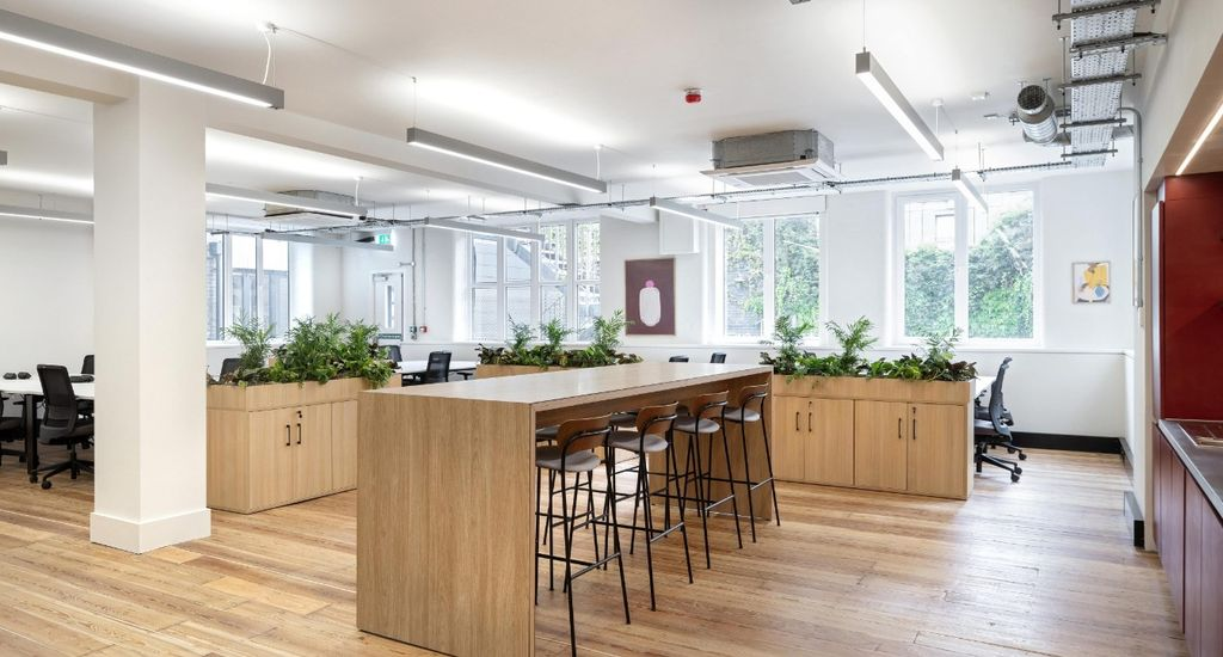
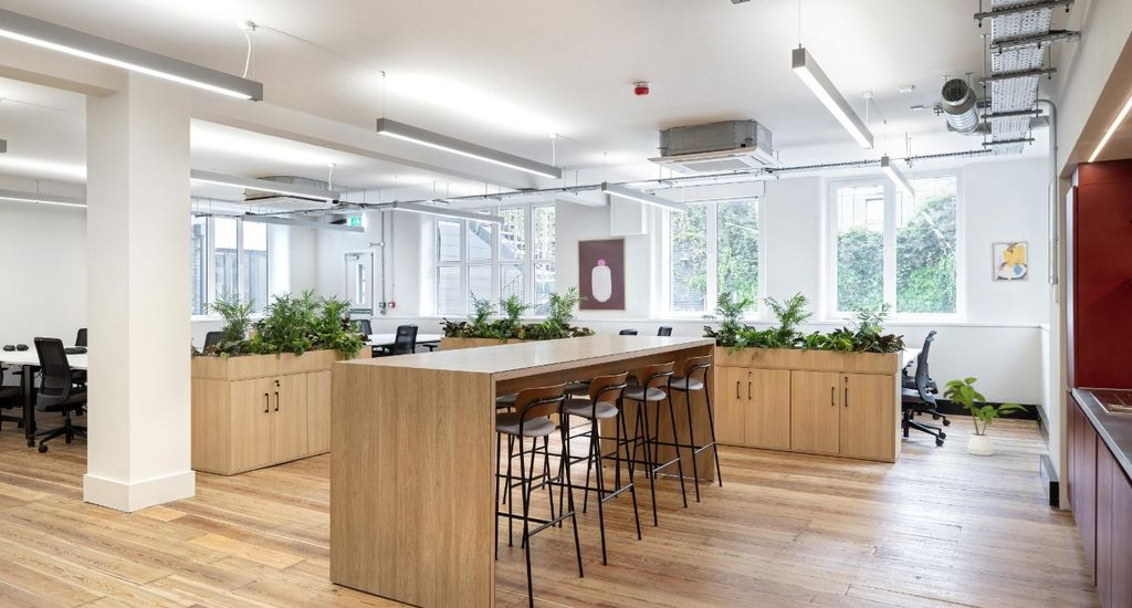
+ house plant (977, 415)
